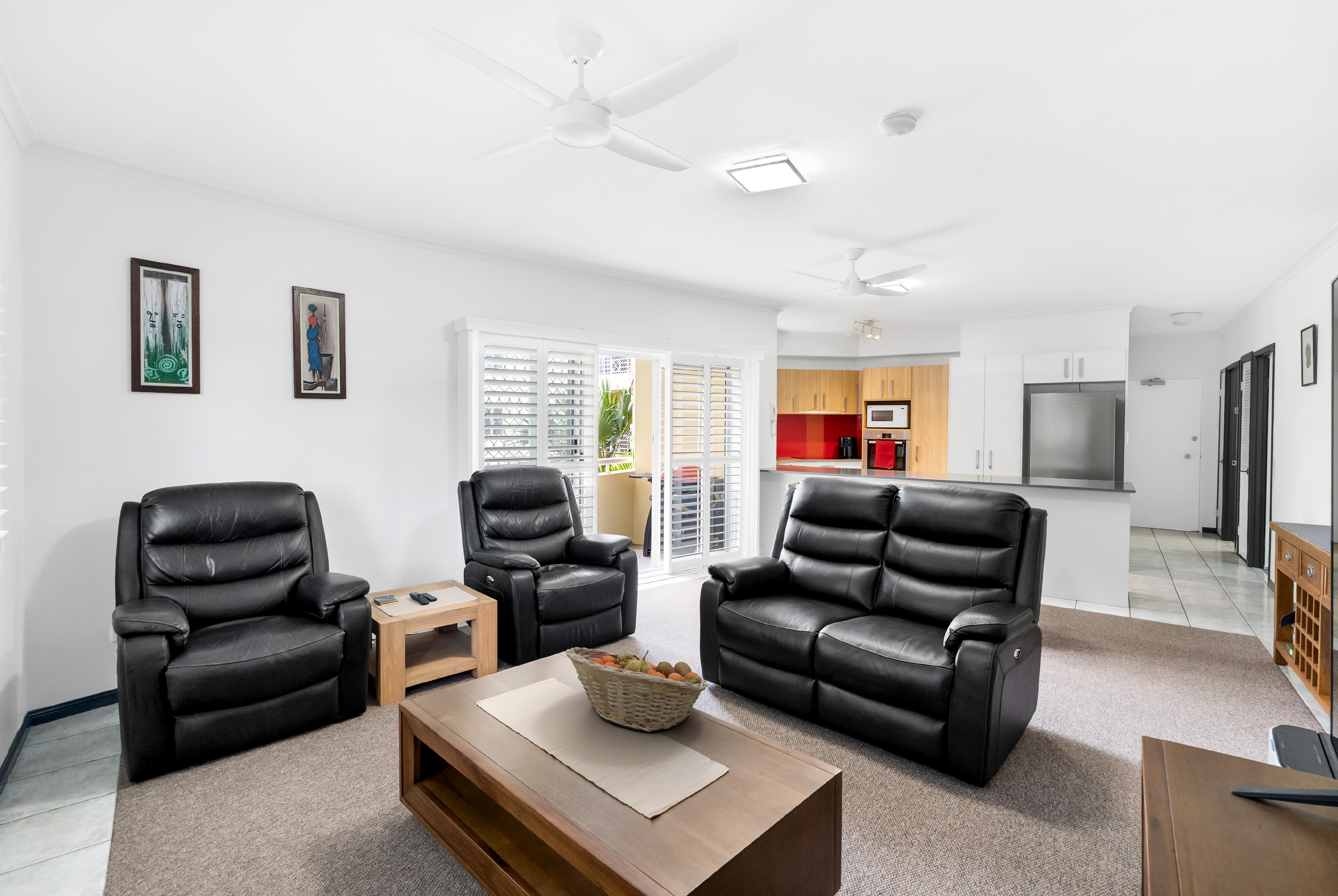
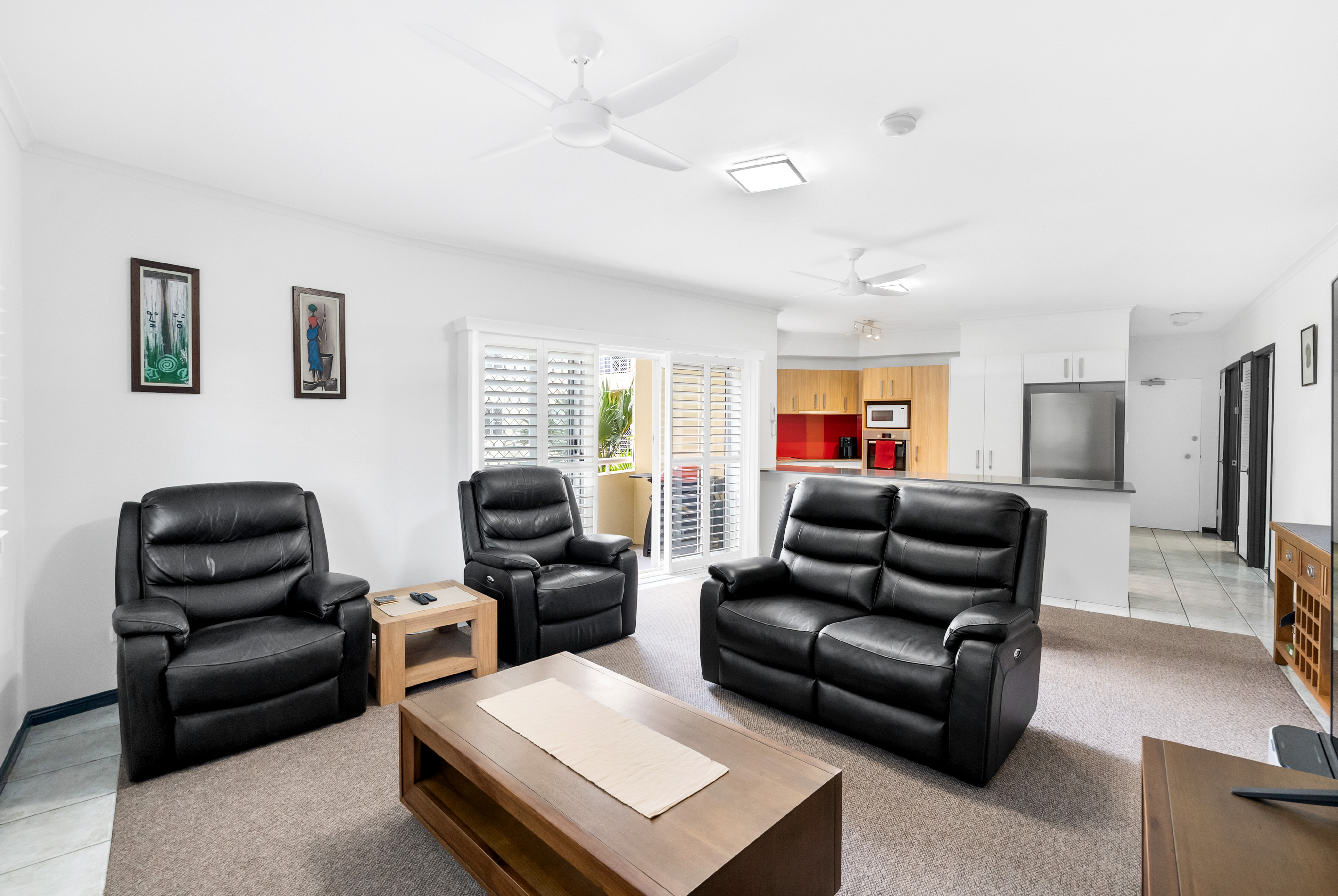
- fruit basket (635, 679)
